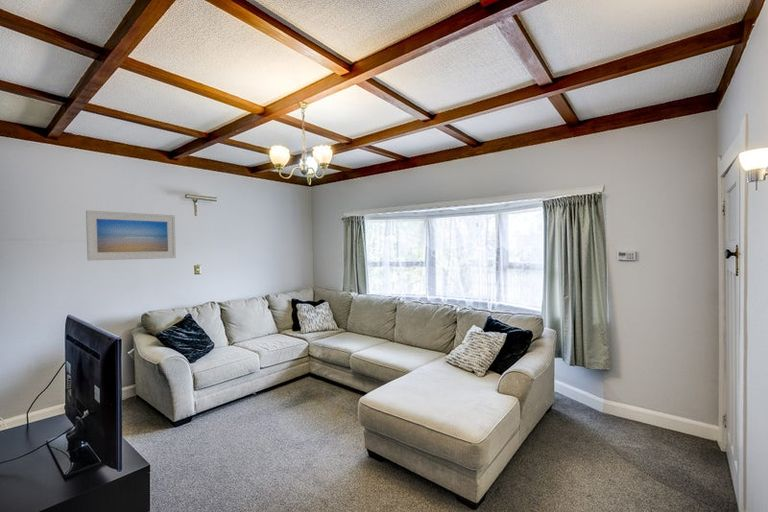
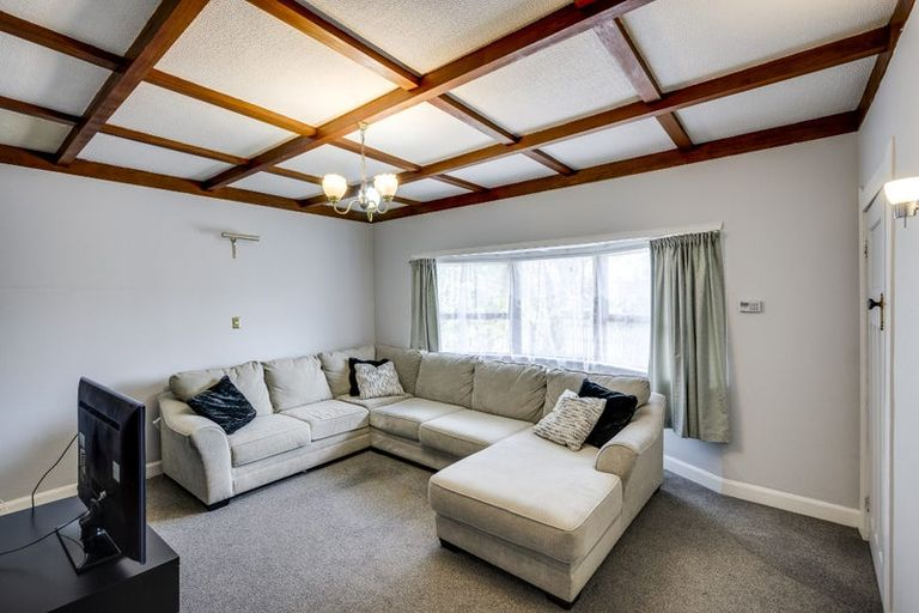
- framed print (134, 236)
